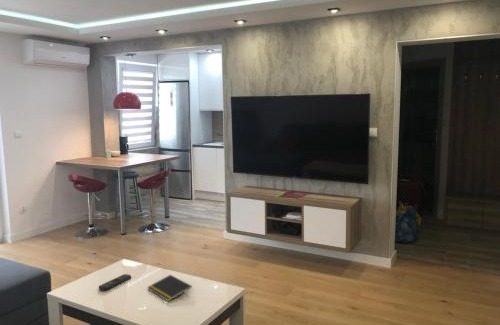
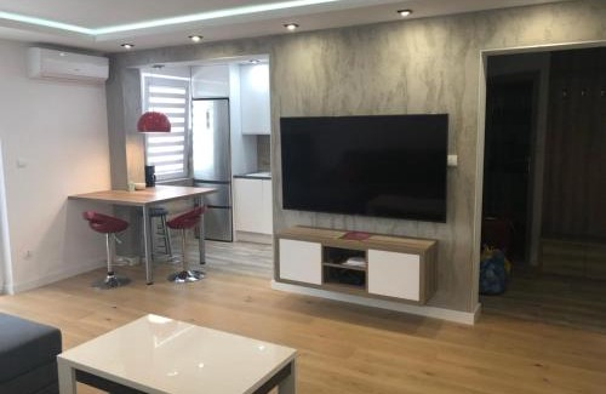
- notepad (169, 287)
- remote control (115, 281)
